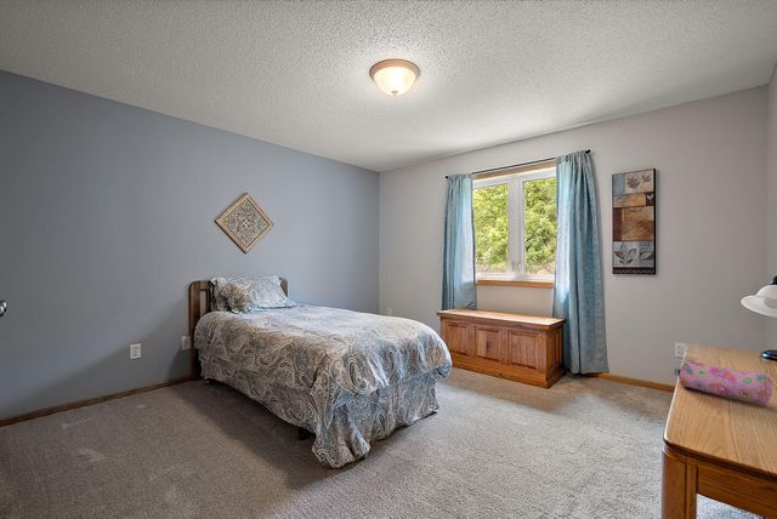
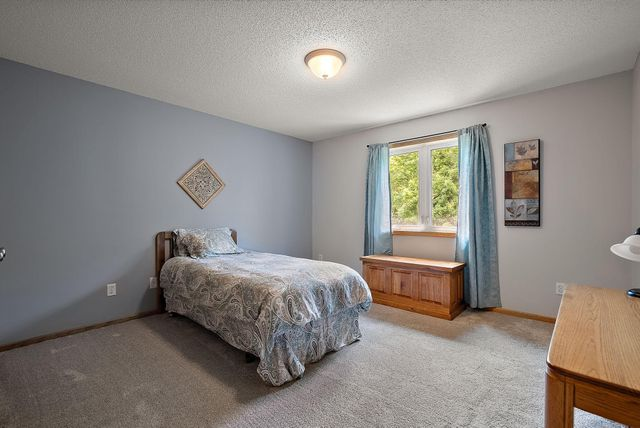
- pencil case (721, 380)
